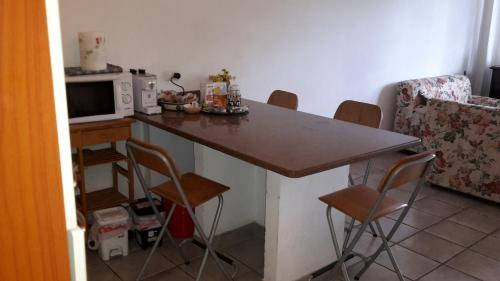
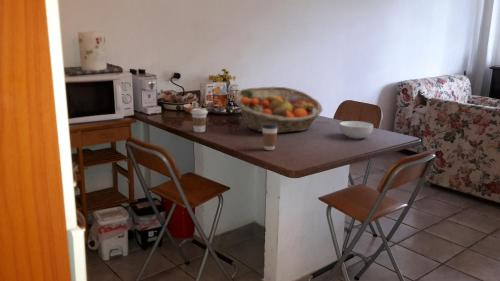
+ coffee cup (199, 120)
+ coffee cup (269, 136)
+ cereal bowl (355, 130)
+ fruit basket (277, 108)
